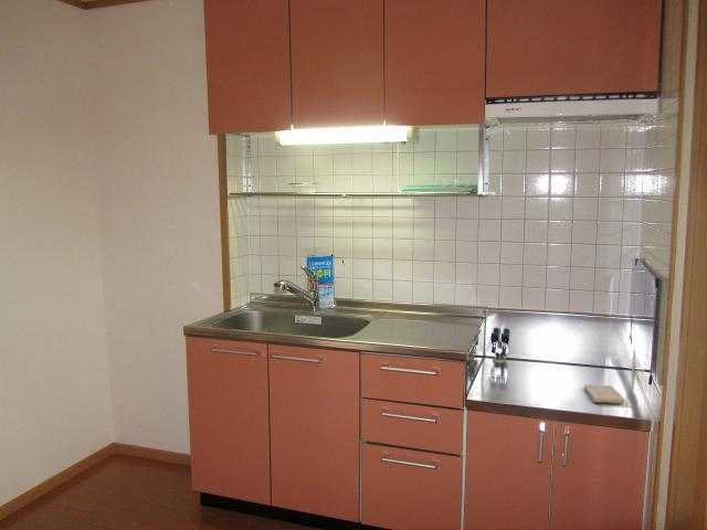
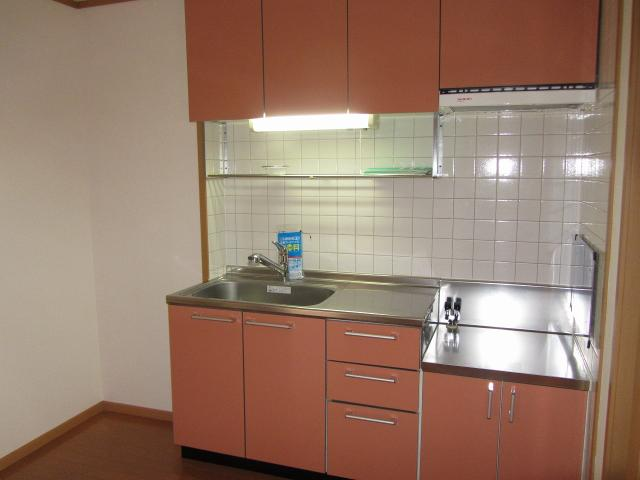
- washcloth (602, 393)
